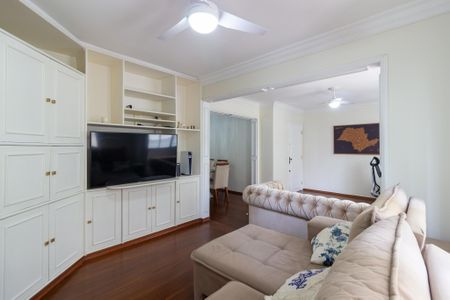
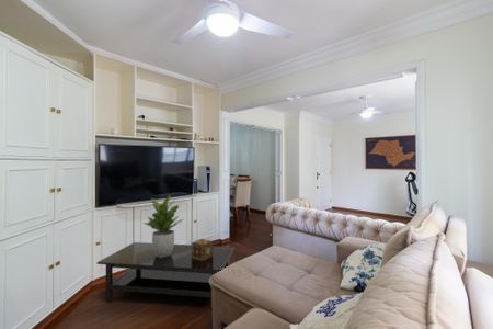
+ coffee table (171, 272)
+ potted plant (161, 225)
+ decorative box (202, 249)
